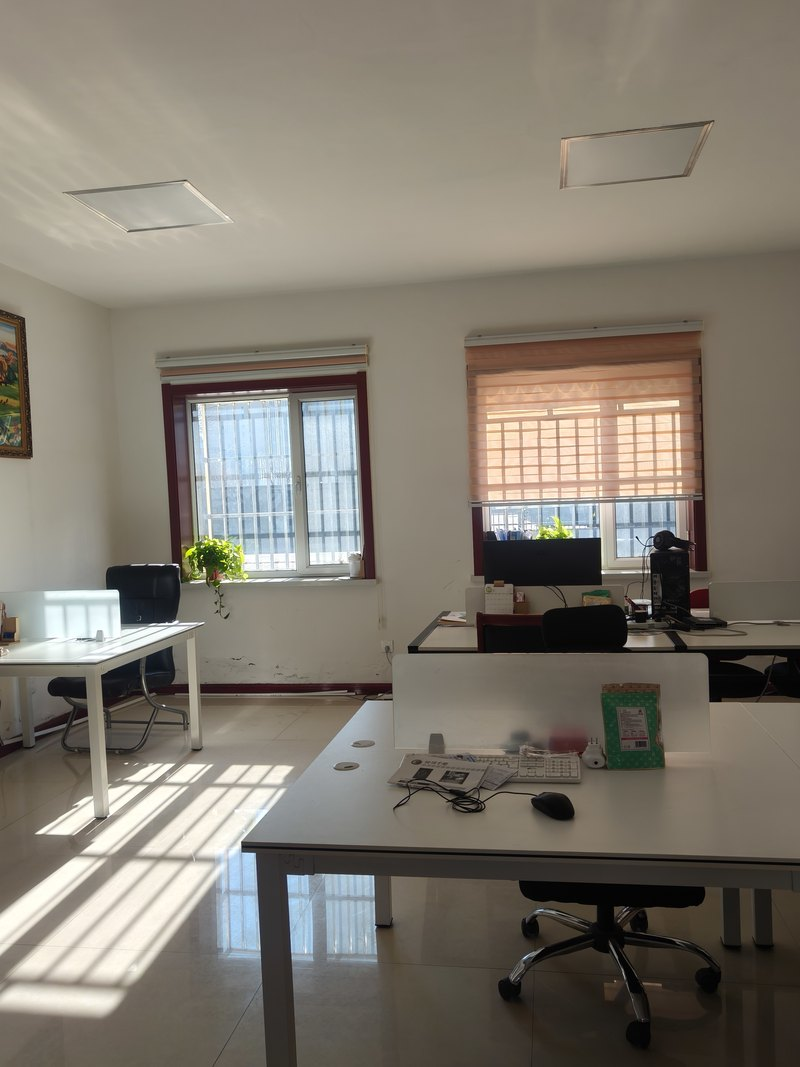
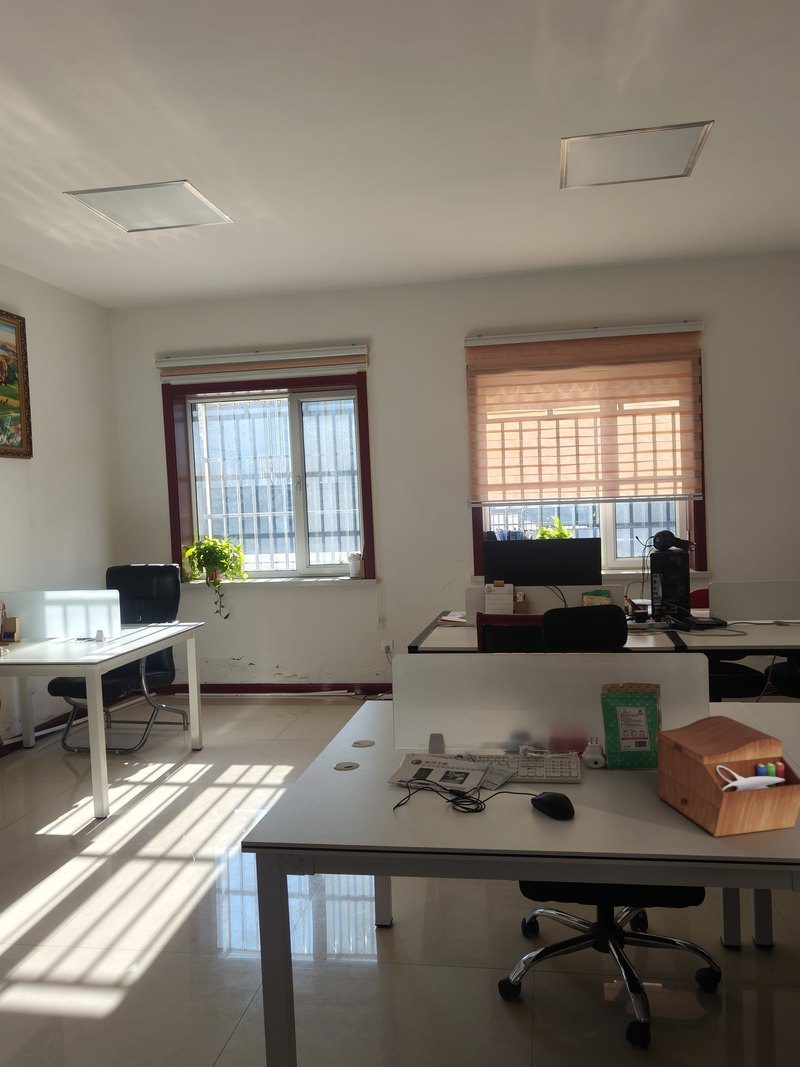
+ sewing box (724, 774)
